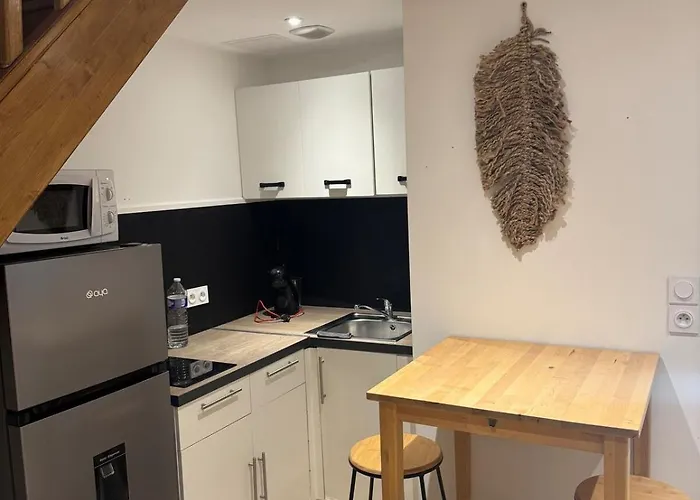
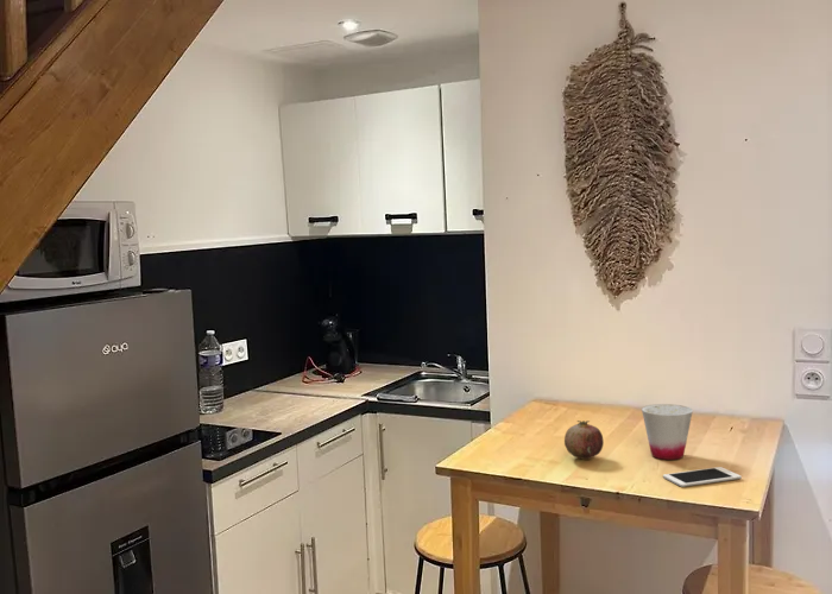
+ cup (667, 432)
+ fruit (584, 438)
+ cell phone (701, 476)
